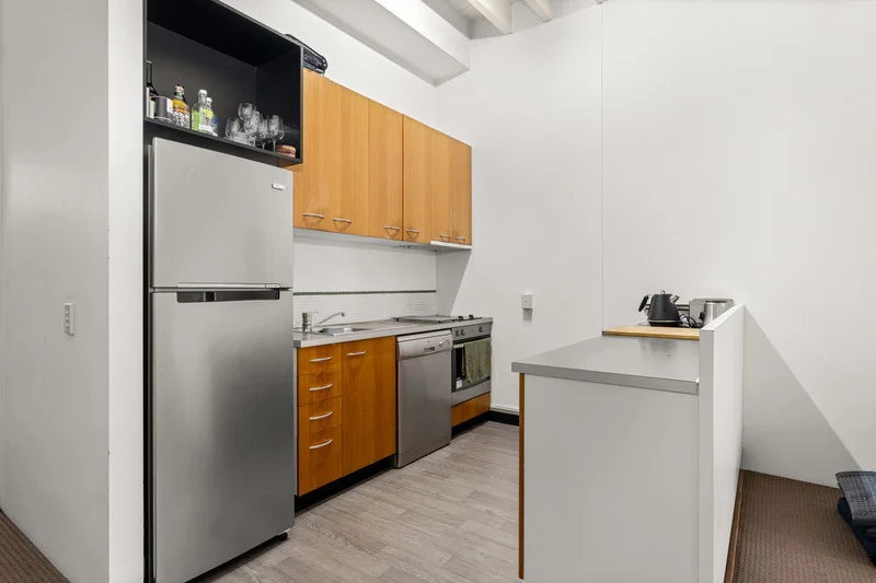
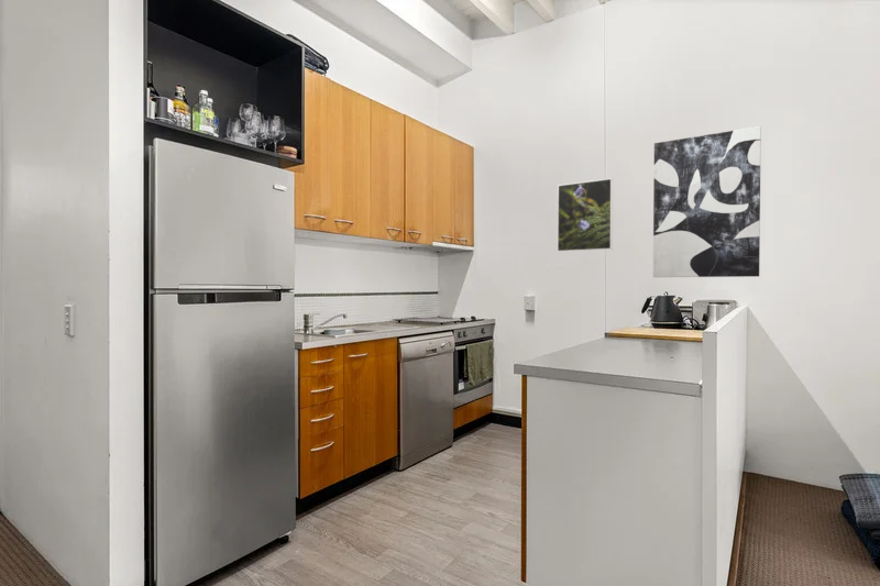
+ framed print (584, 215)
+ wall art (704, 206)
